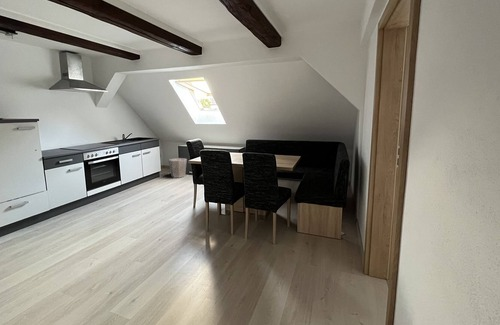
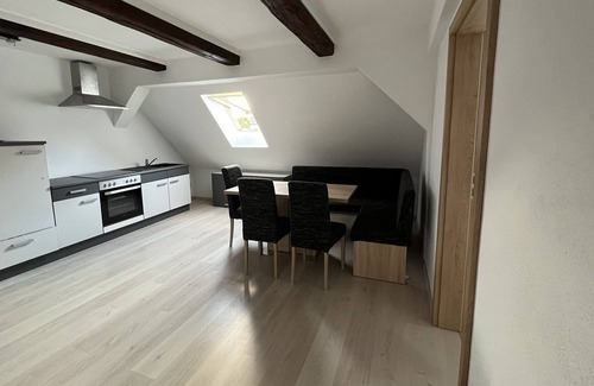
- waste bin (178, 167)
